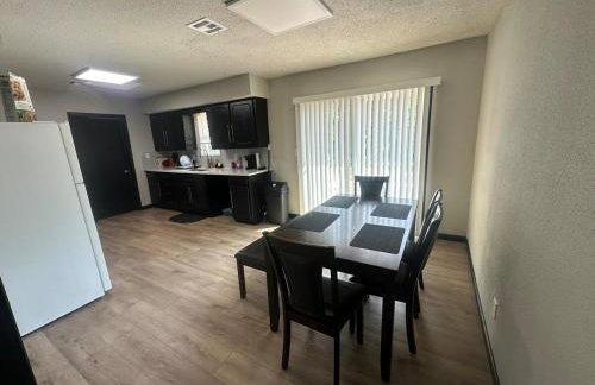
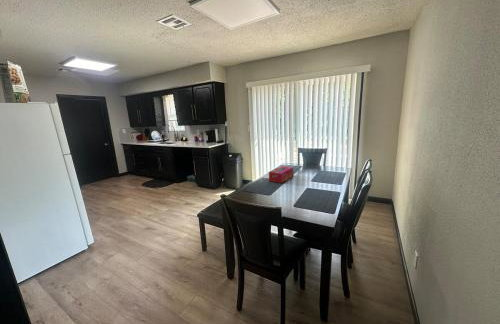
+ tissue box (281, 173)
